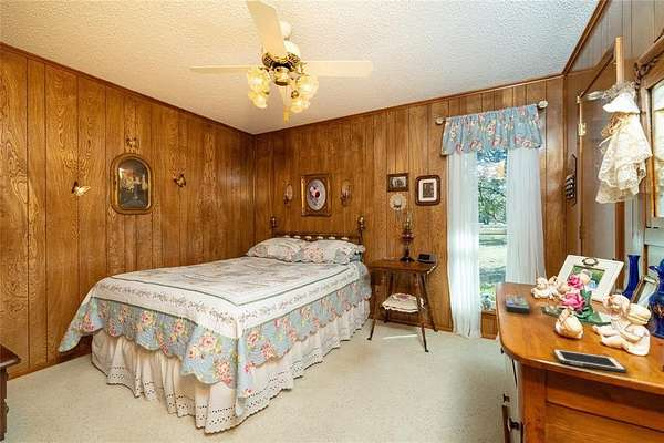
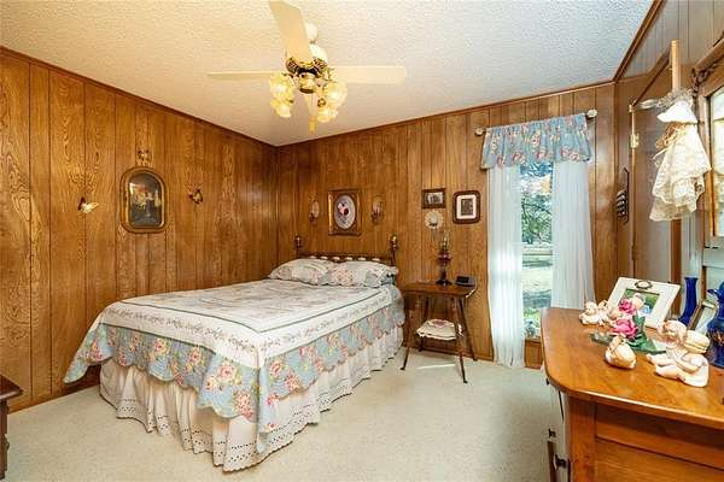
- cell phone (587, 360)
- remote control (516, 302)
